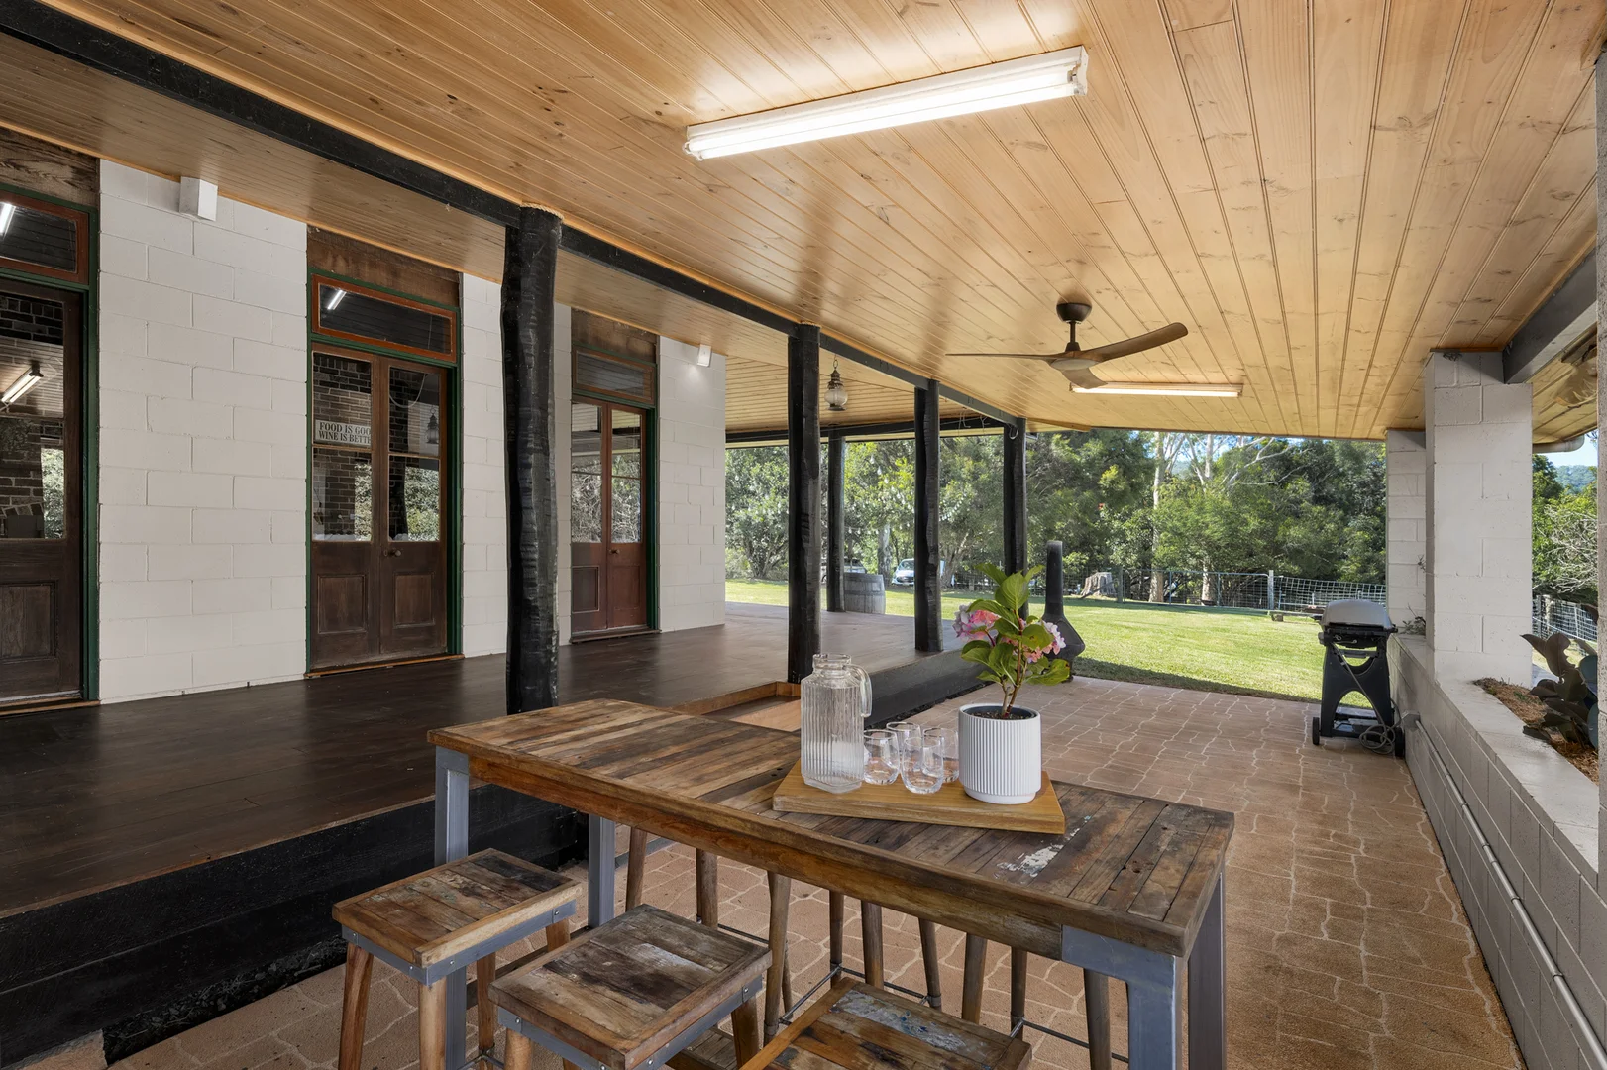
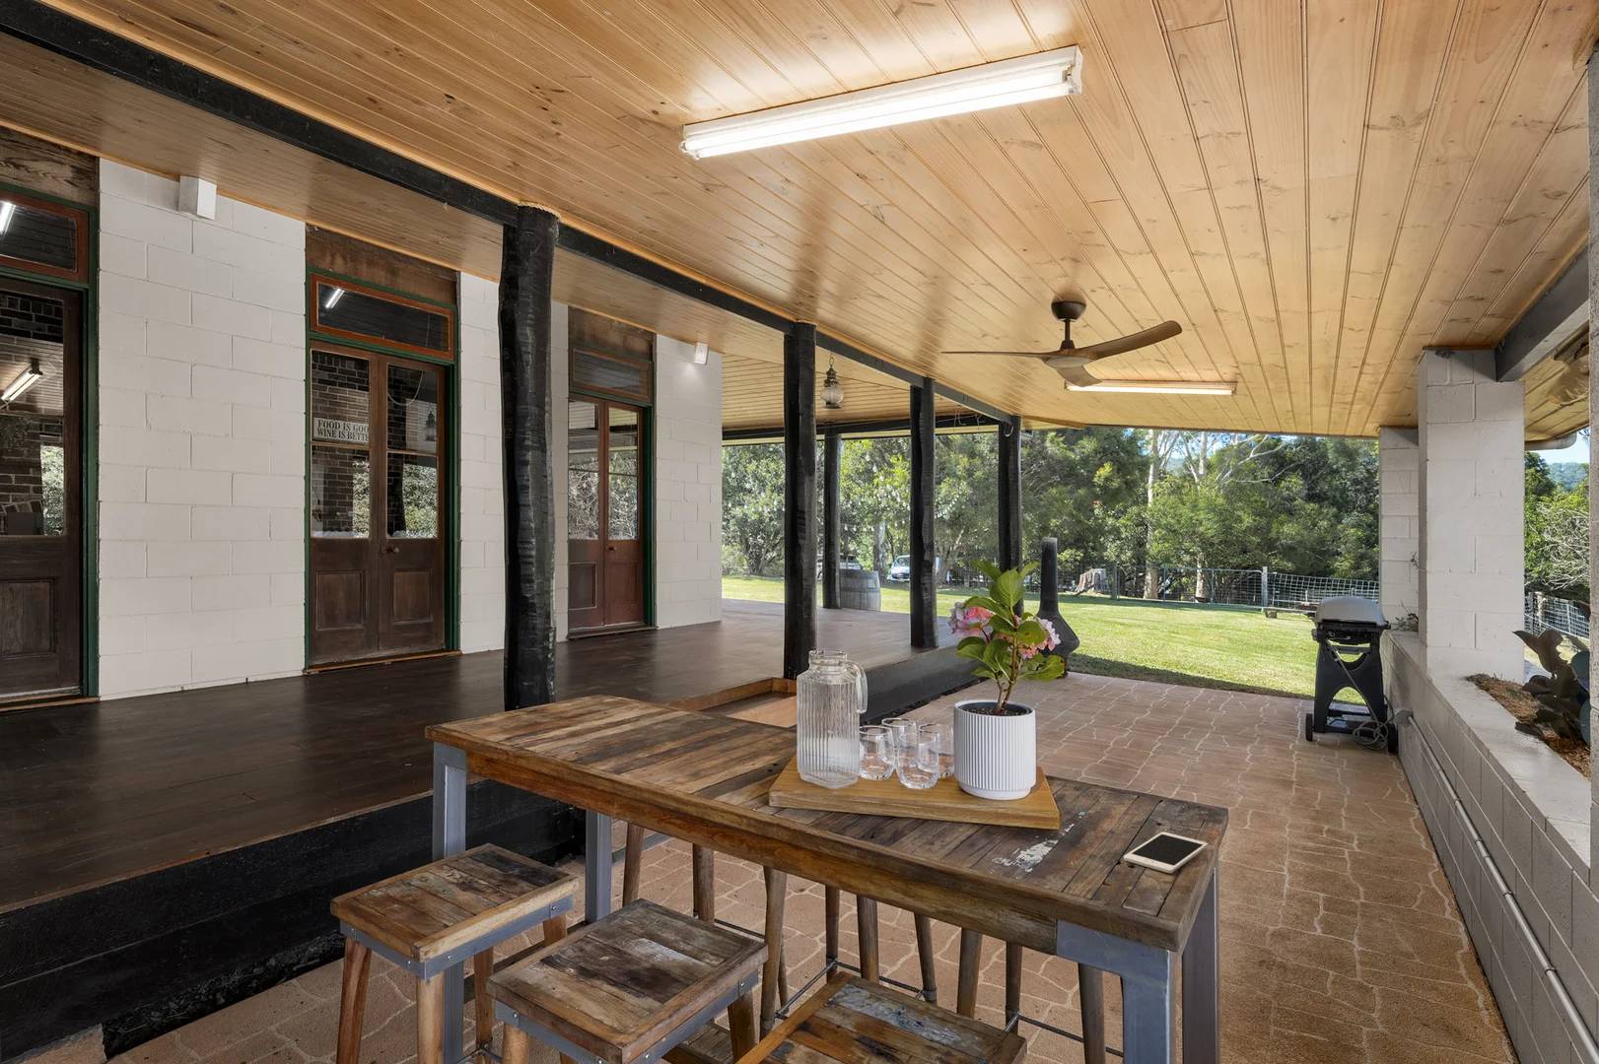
+ cell phone (1167, 851)
